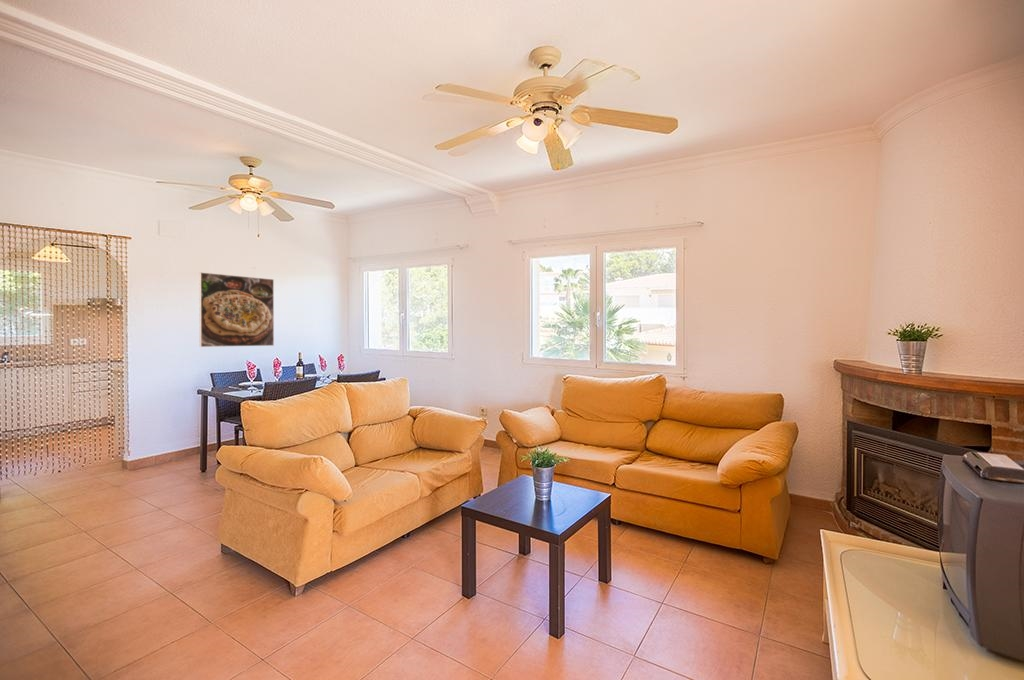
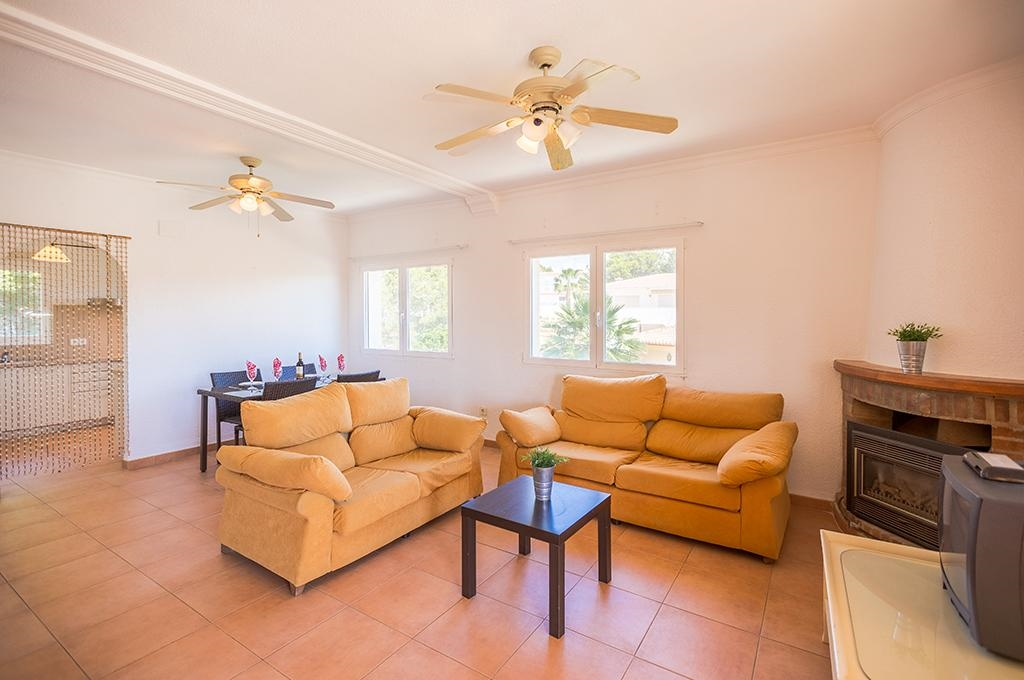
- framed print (238, 311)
